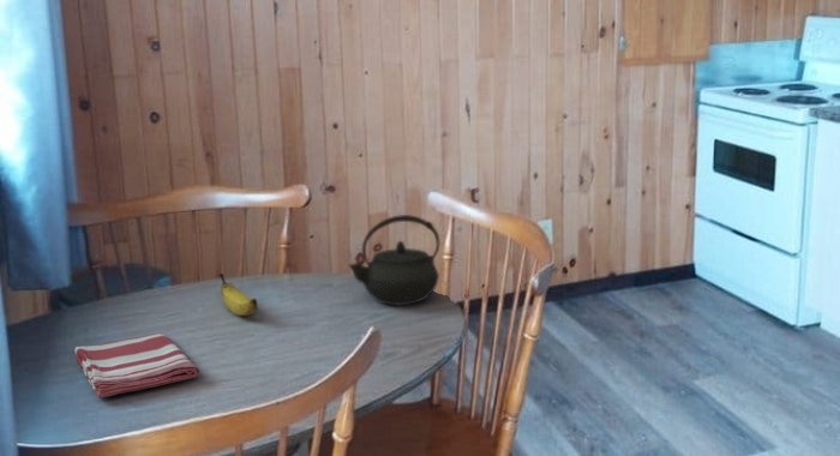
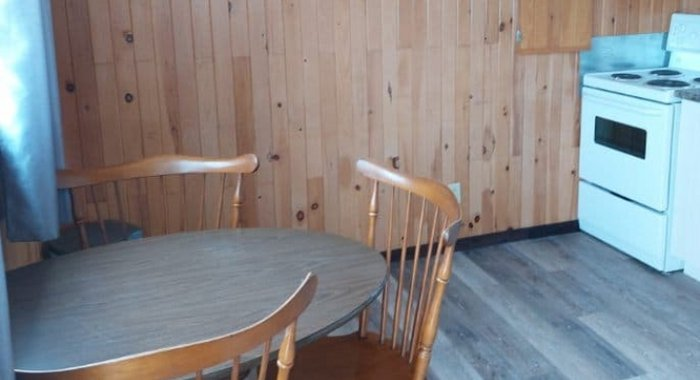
- dish towel (133, 360)
- kettle (395, 258)
- banana (238, 296)
